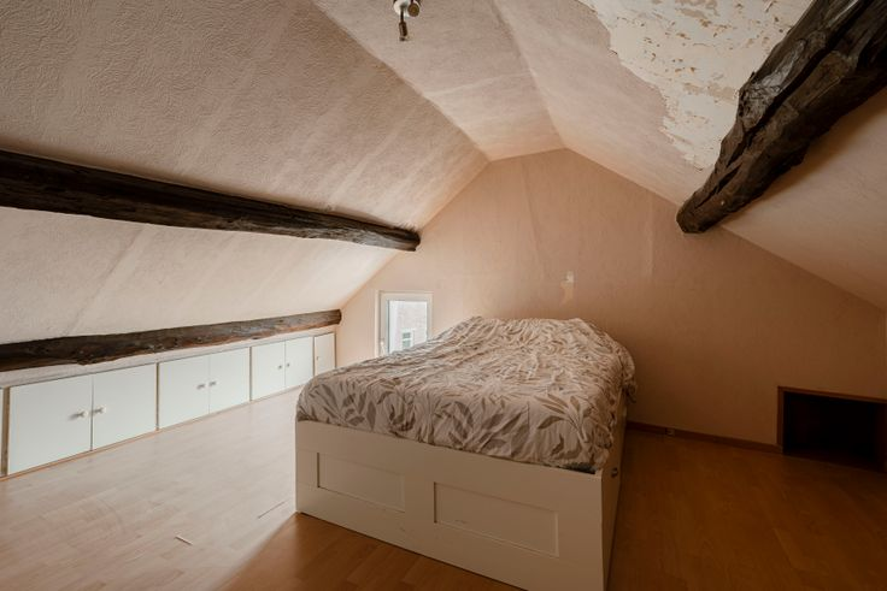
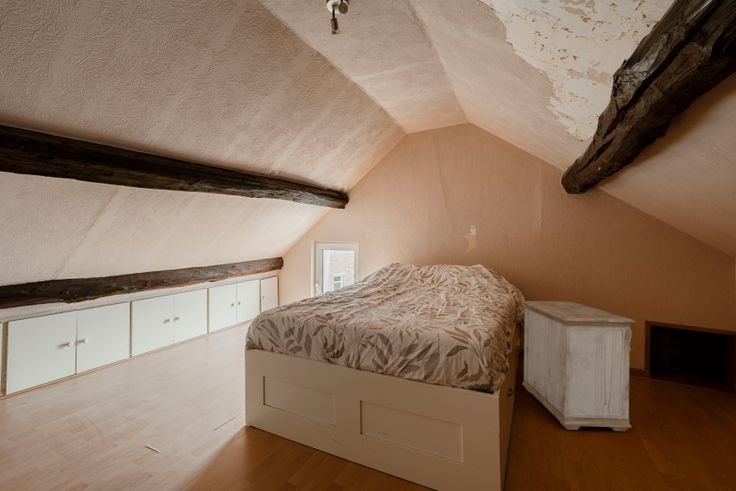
+ nightstand (570, 358)
